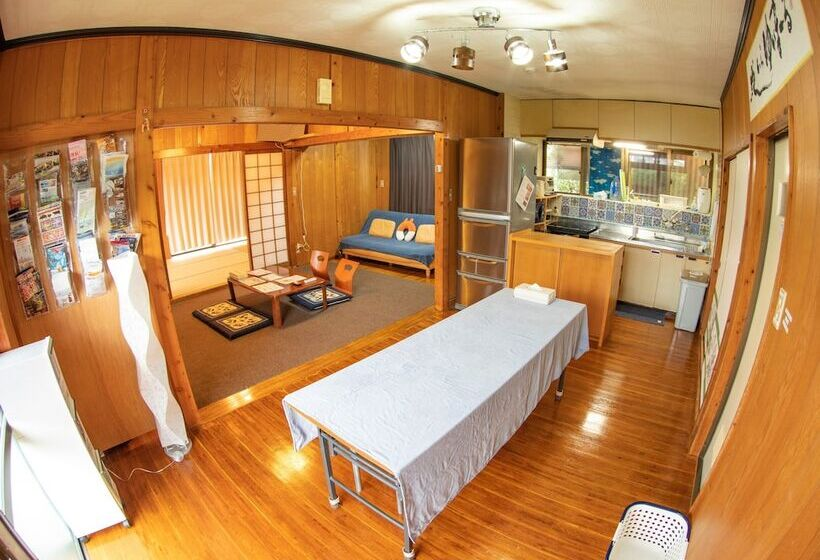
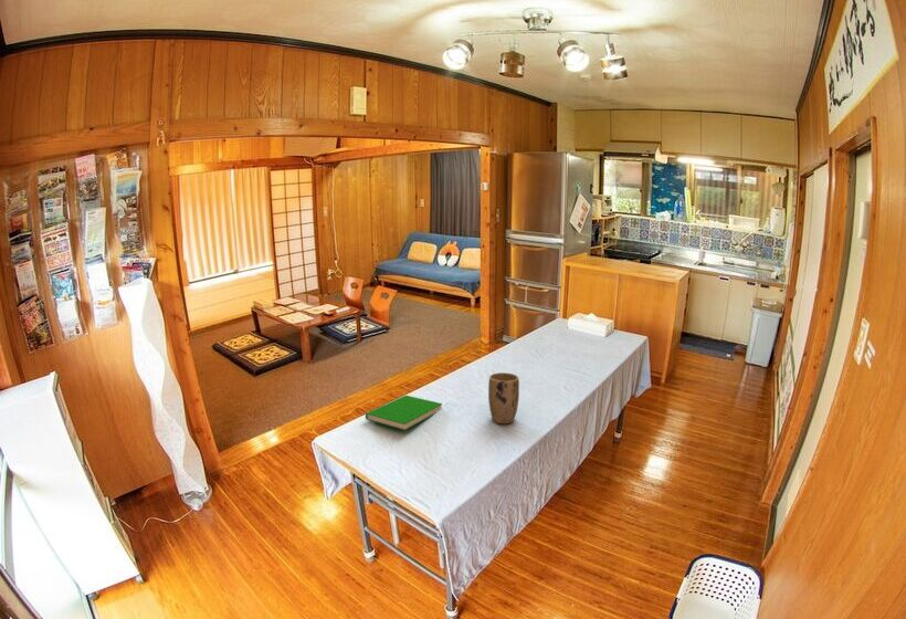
+ book (404, 411)
+ plant pot (503, 398)
